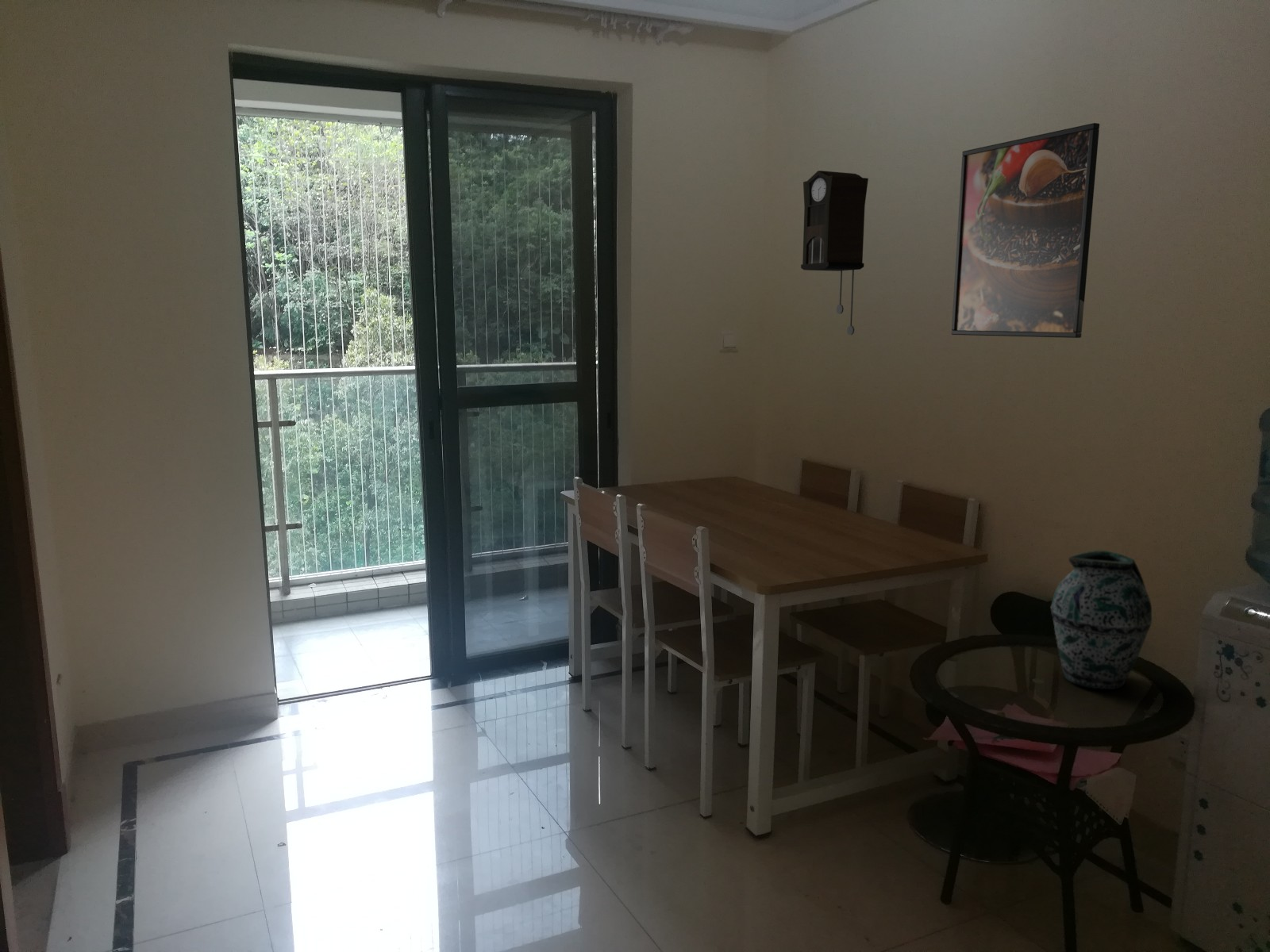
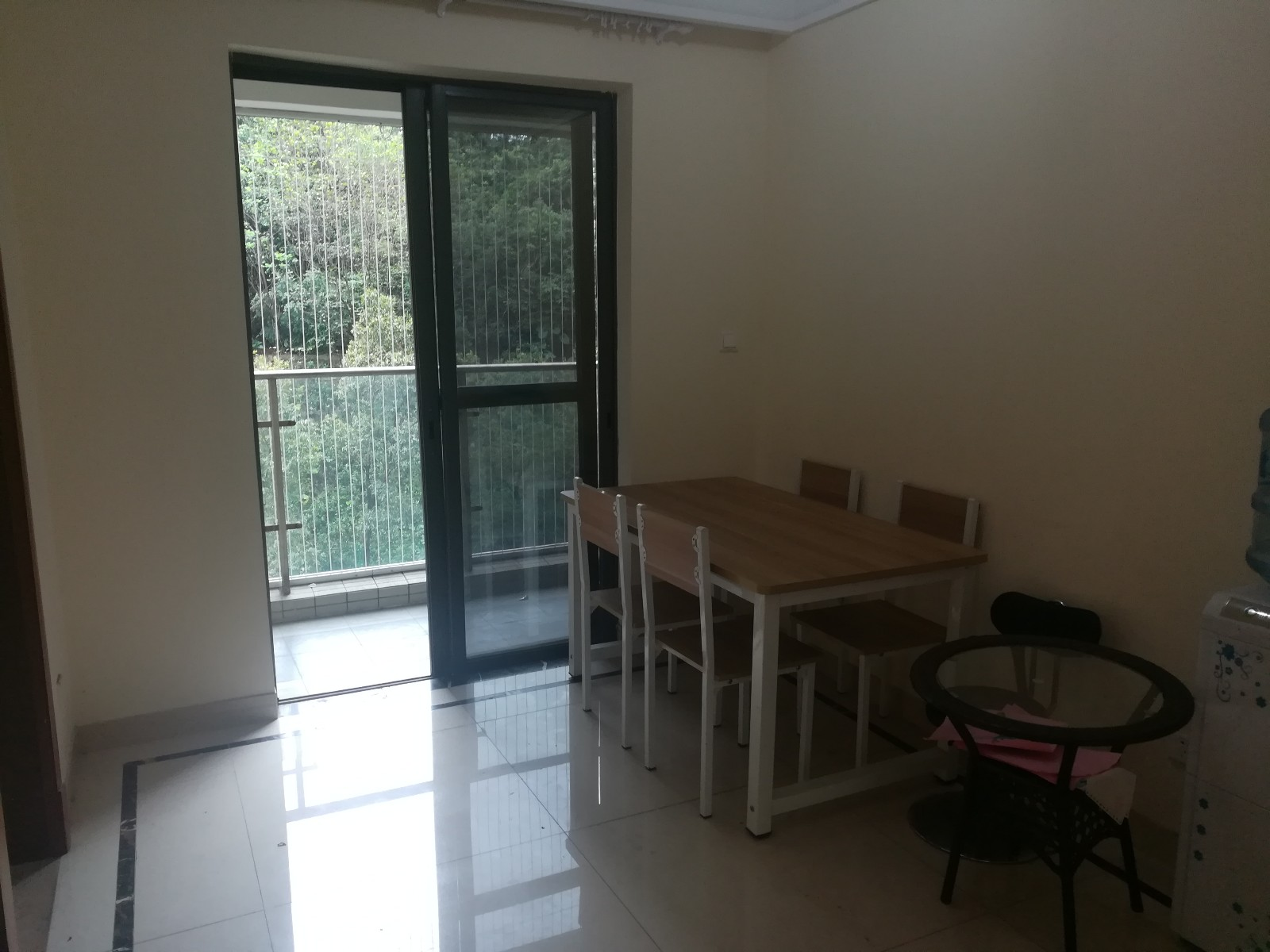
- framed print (1018, 239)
- vase (1099, 619)
- pendulum clock (832, 255)
